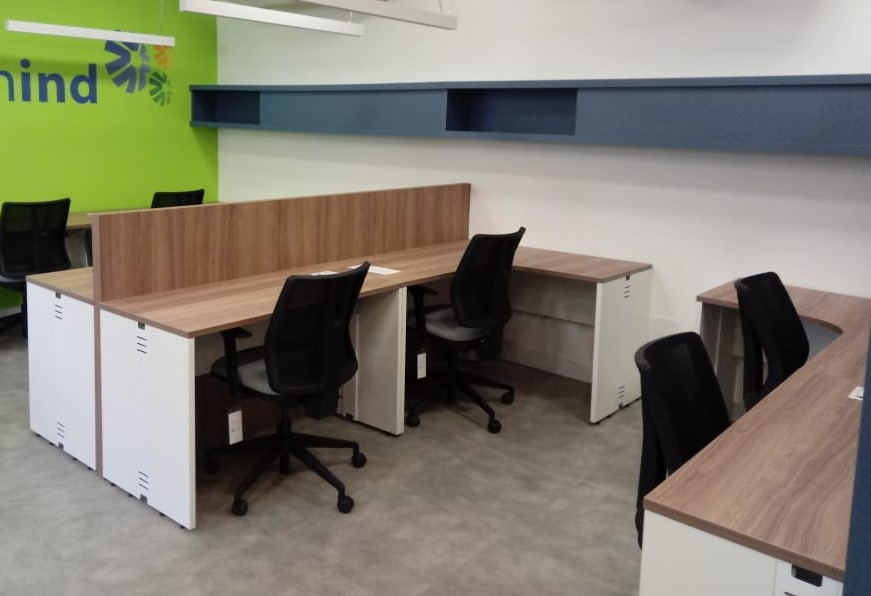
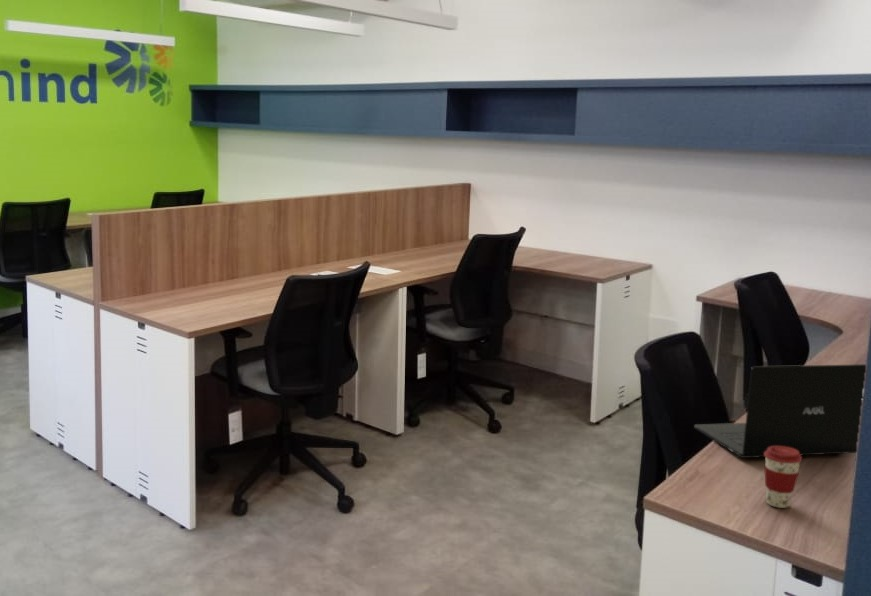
+ coffee cup (780, 477)
+ laptop (782, 397)
